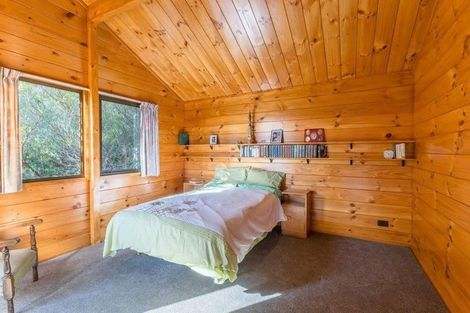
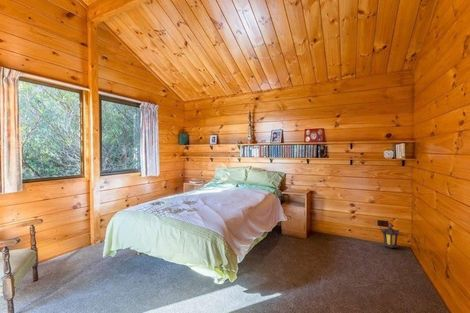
+ lantern (390, 235)
